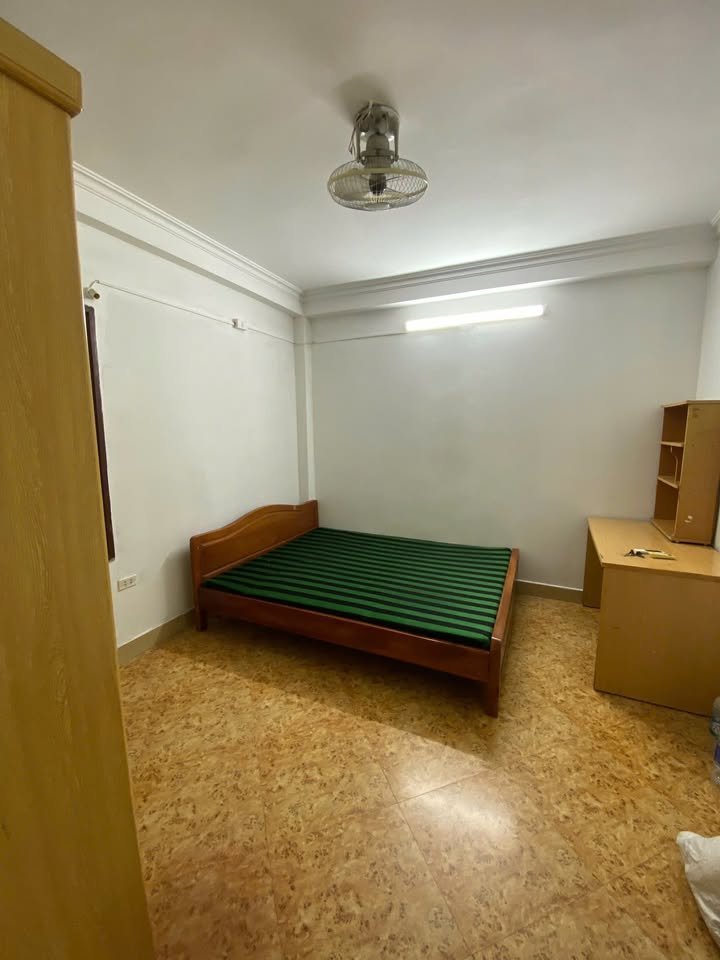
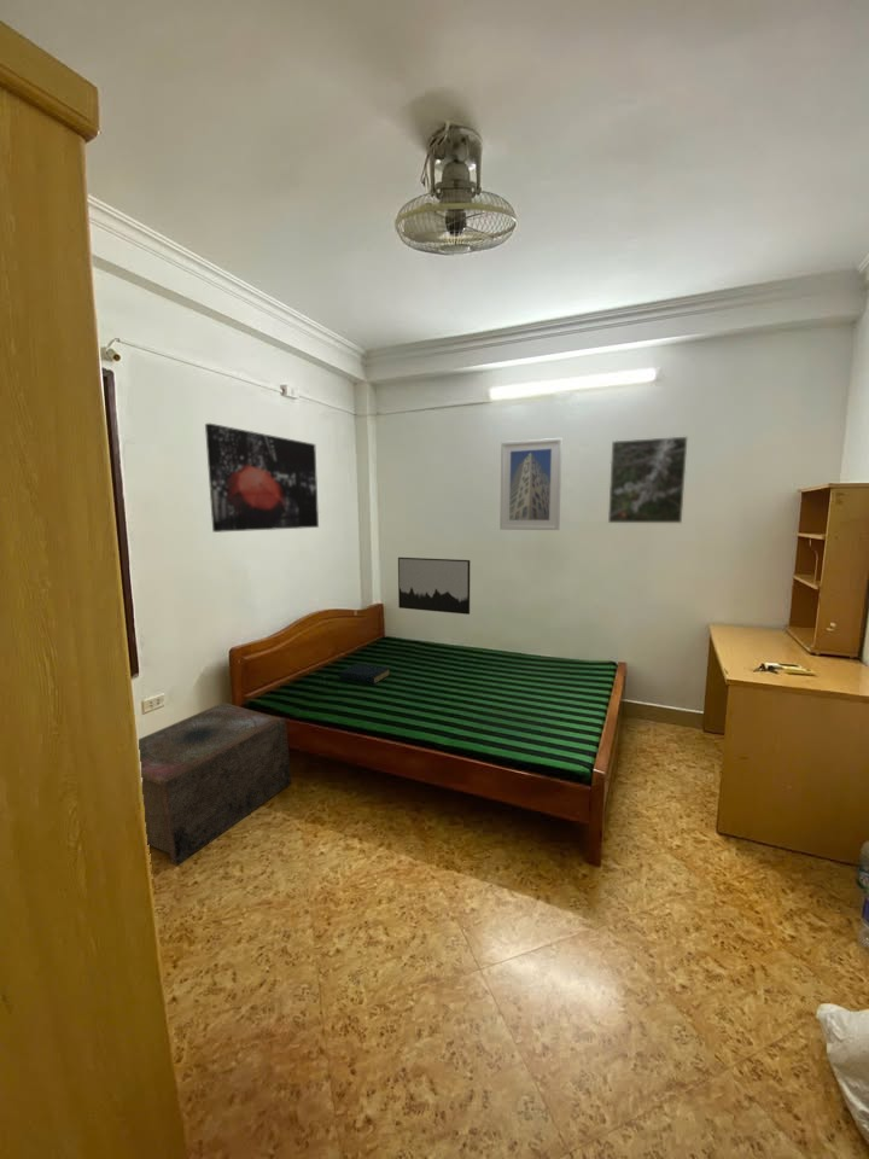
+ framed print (646, 482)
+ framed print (530, 485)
+ wall art (432, 584)
+ nightstand (203, 770)
+ hardback book (364, 672)
+ wall art (269, 483)
